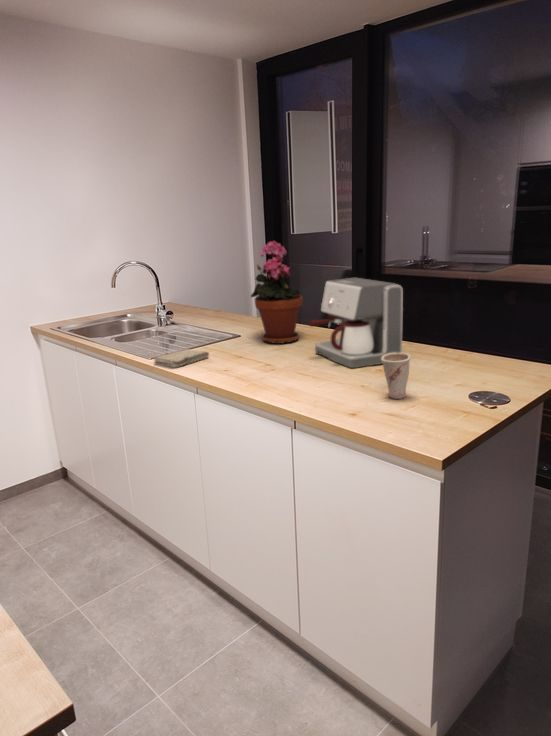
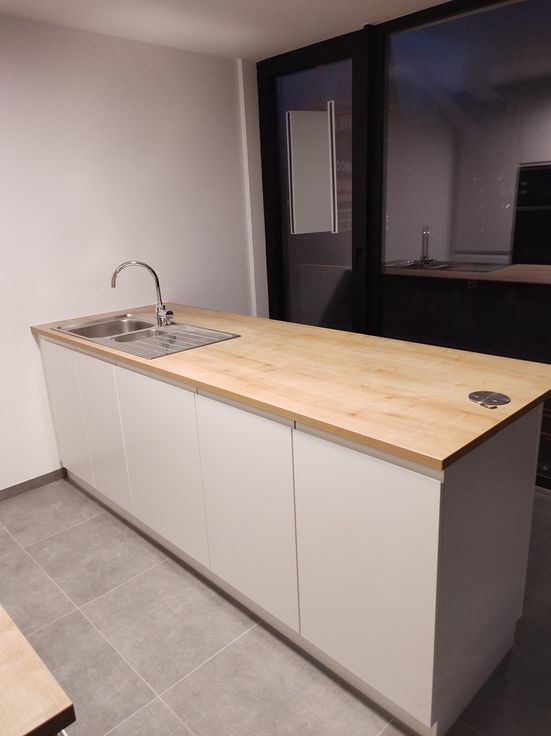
- washcloth (181, 357)
- potted plant (276, 291)
- coffee maker (357, 320)
- cup (395, 376)
